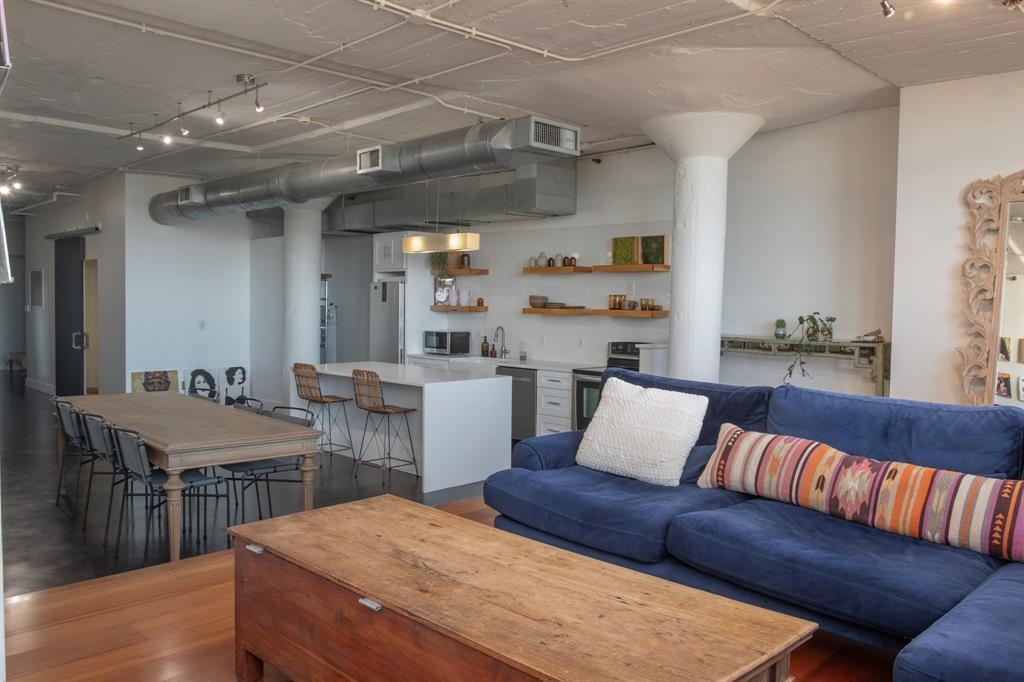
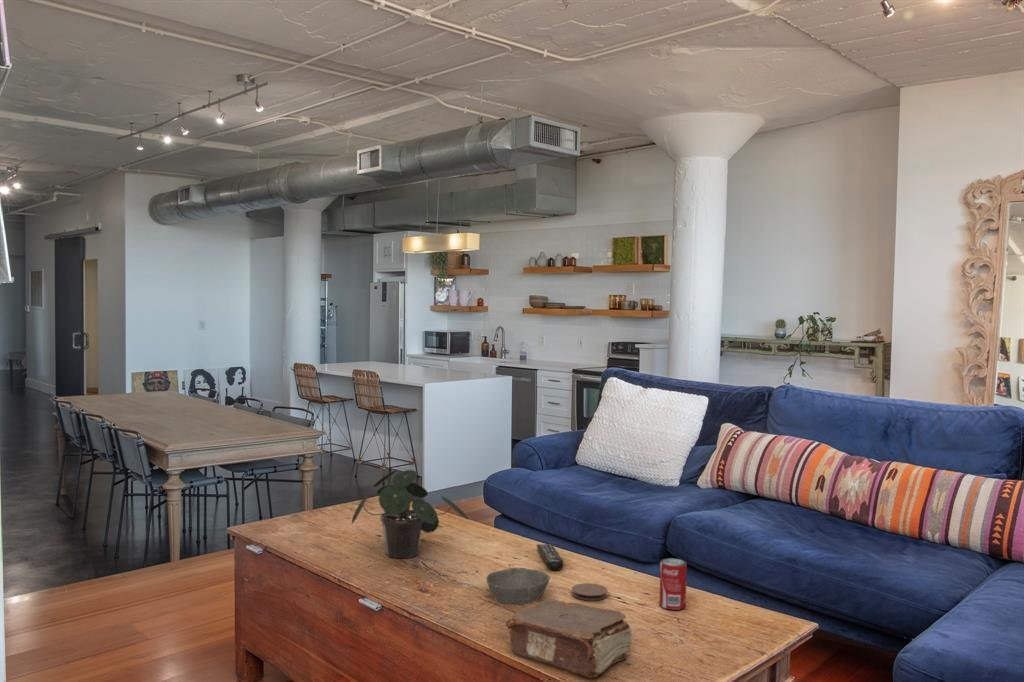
+ potted plant (405, 511)
+ beverage can (673, 583)
+ remote control (549, 555)
+ coaster (589, 591)
+ book (570, 633)
+ bowl (517, 586)
